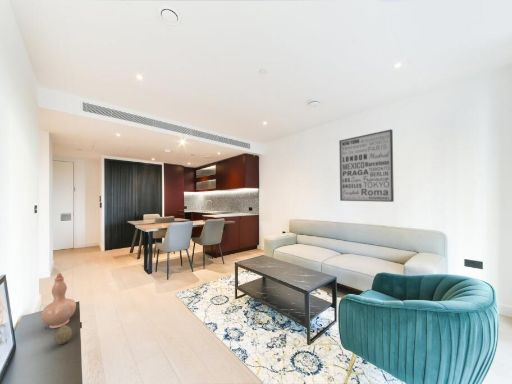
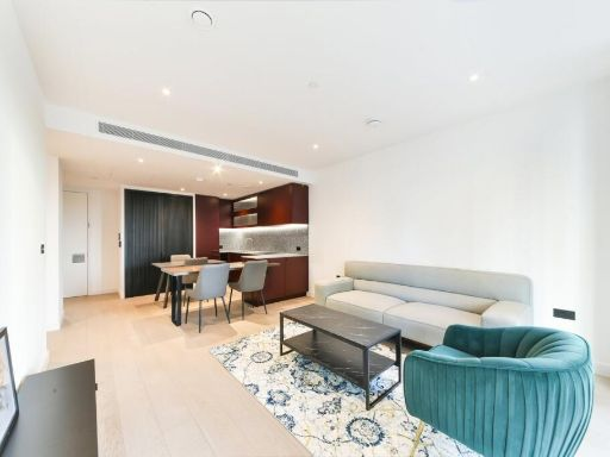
- wall art (364, 168)
- vase (59, 298)
- decorative egg (63, 334)
